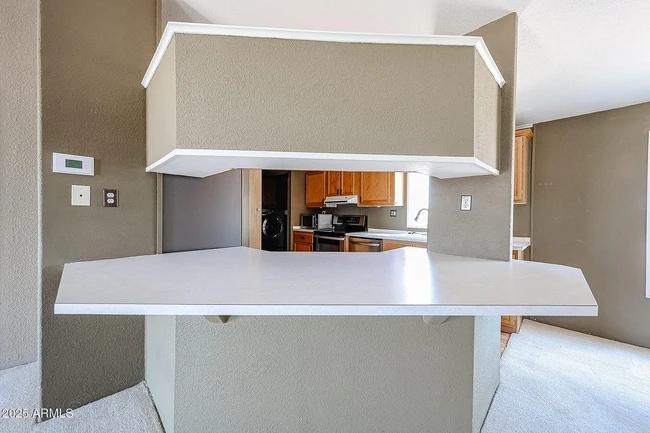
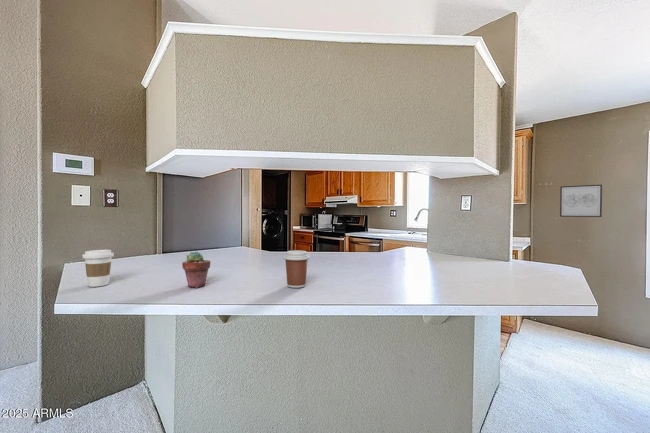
+ potted succulent (196, 268)
+ coffee cup (98, 267)
+ coffee cup (296, 268)
+ wall art (580, 201)
